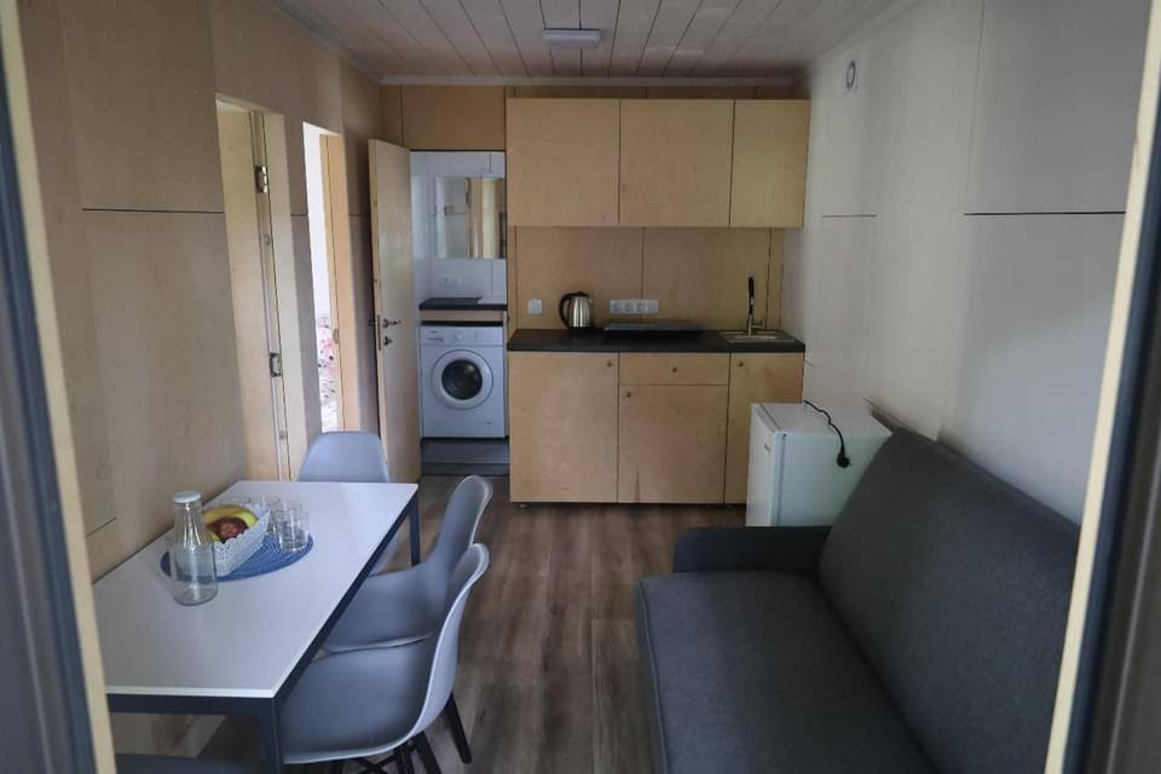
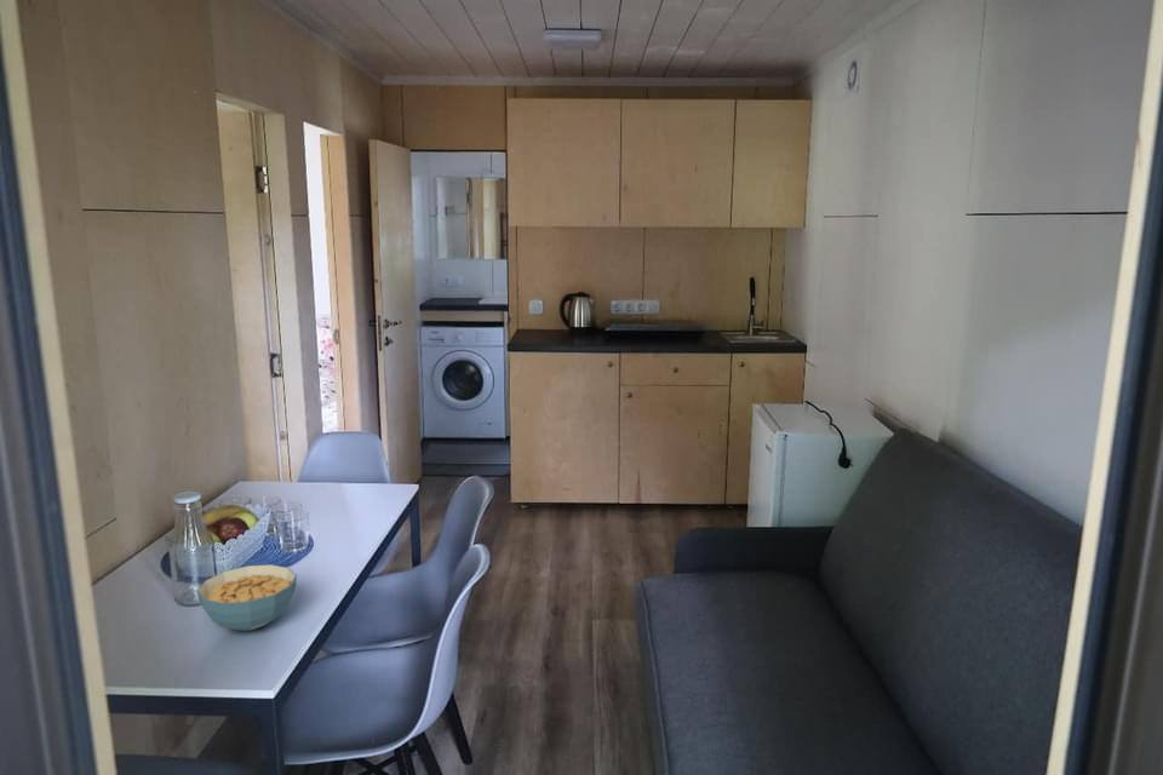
+ cereal bowl (250, 603)
